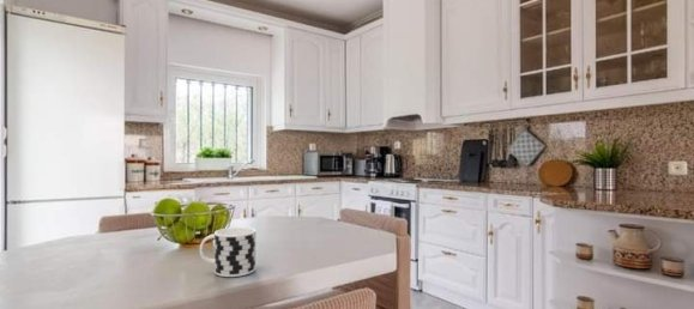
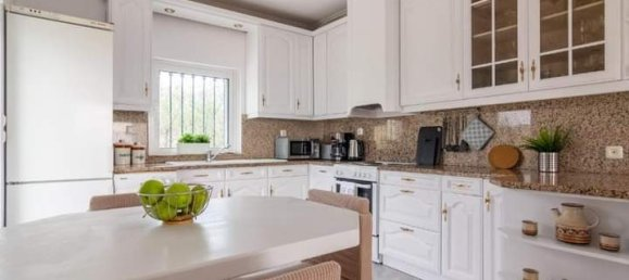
- cup (228, 250)
